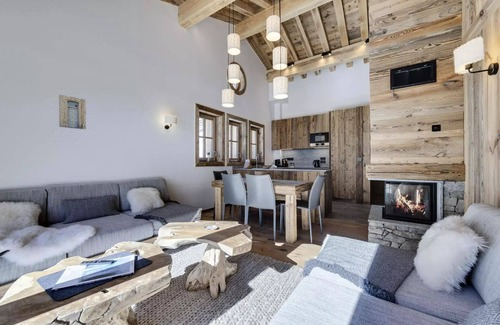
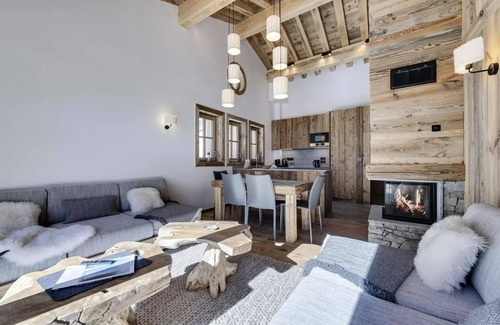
- wall art (72, 112)
